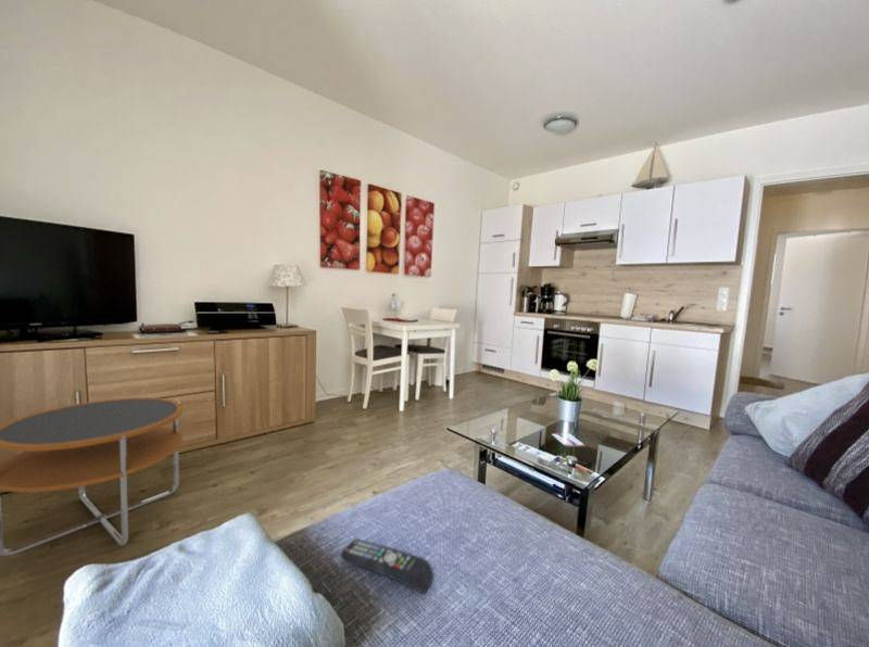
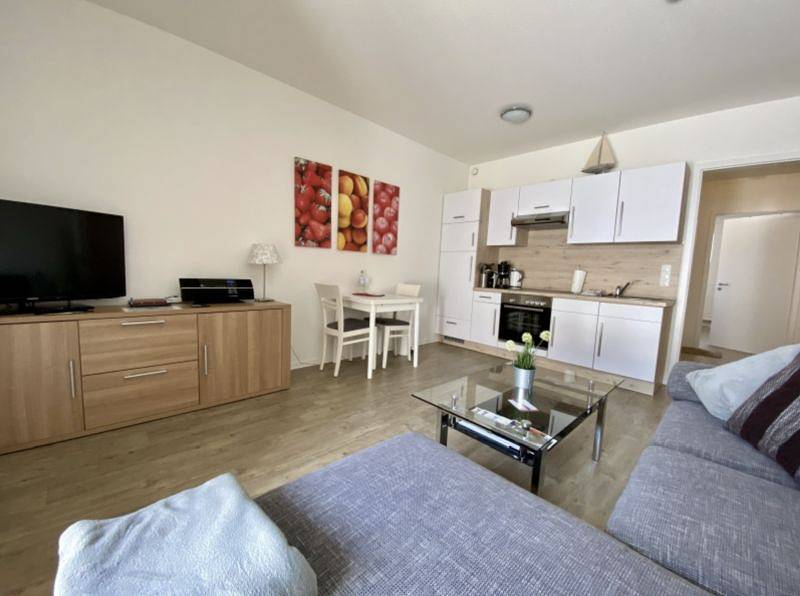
- remote control (386, 561)
- side table (99, 469)
